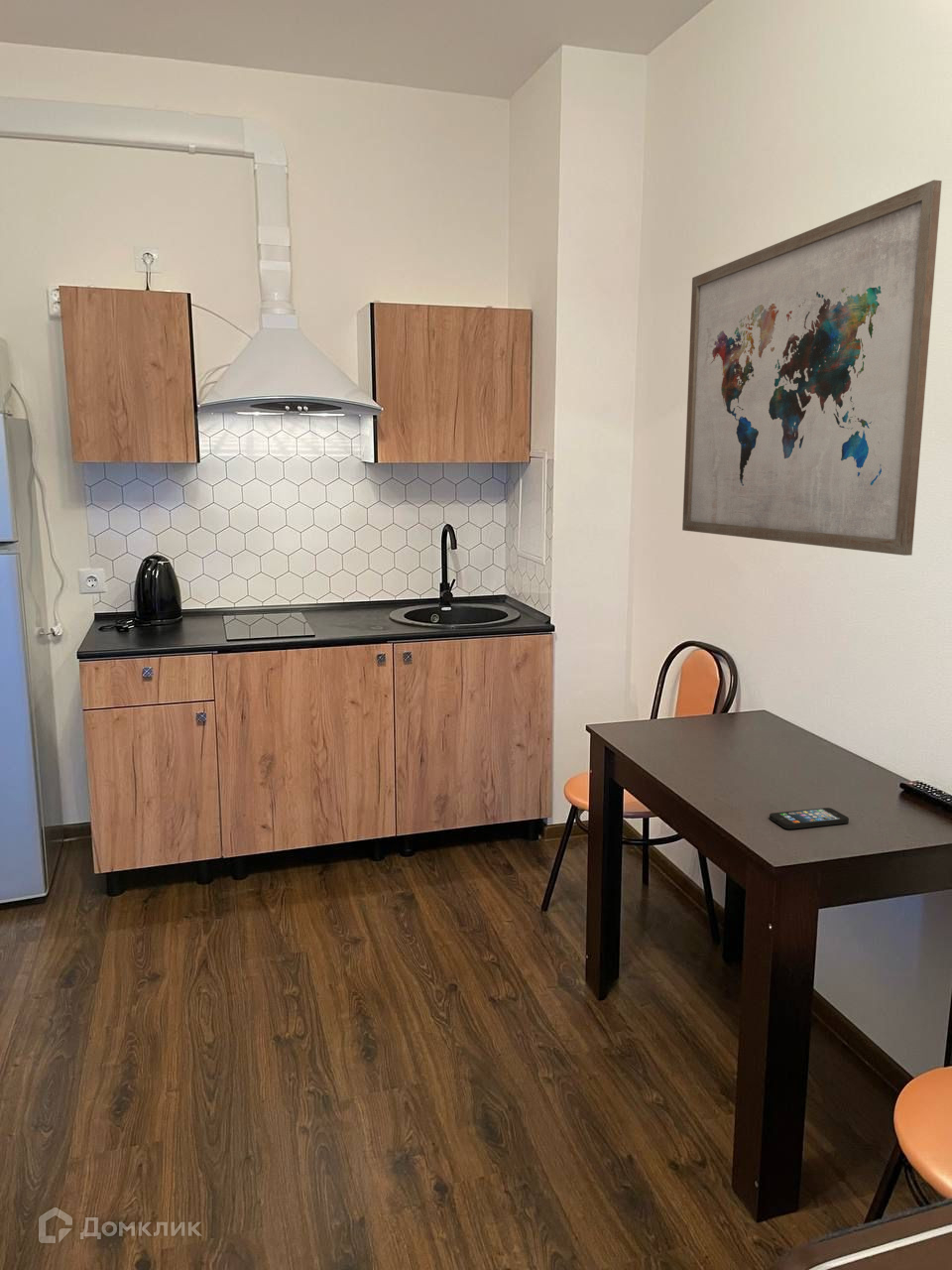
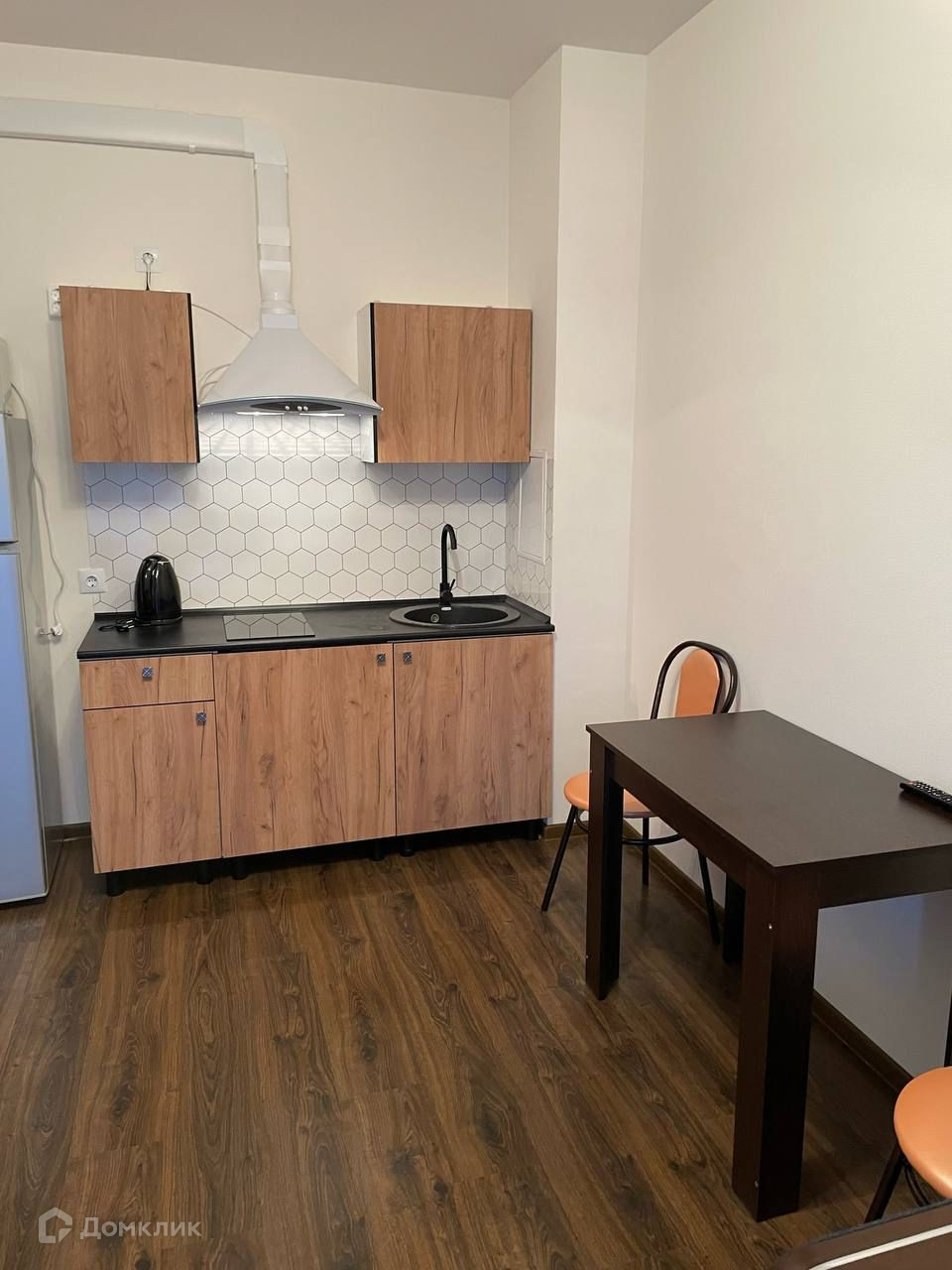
- smartphone (808, 818)
- wall art (783, 393)
